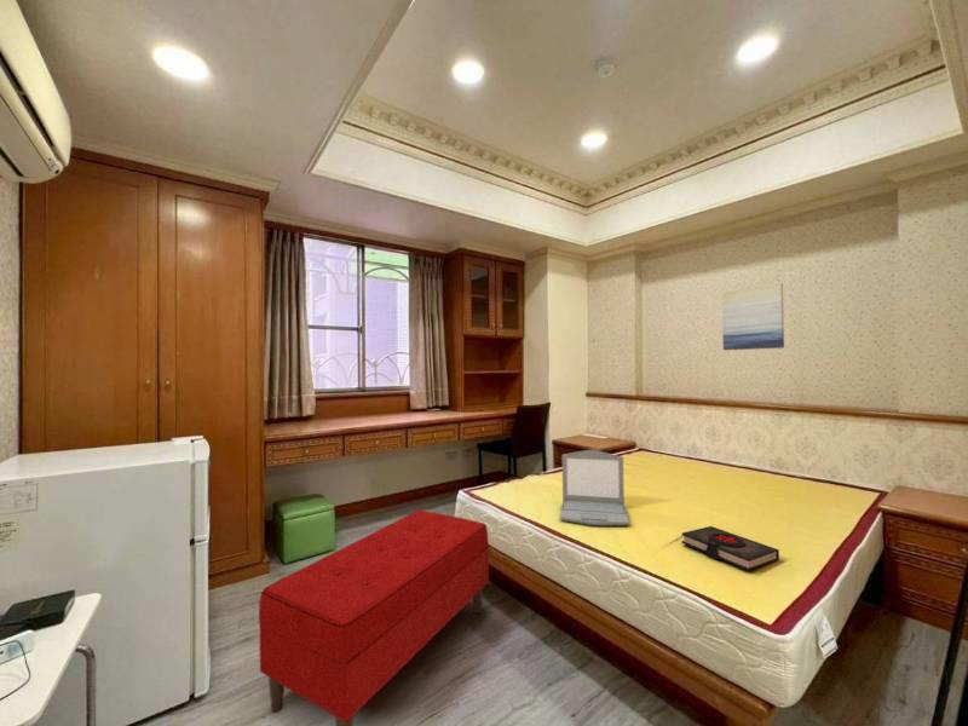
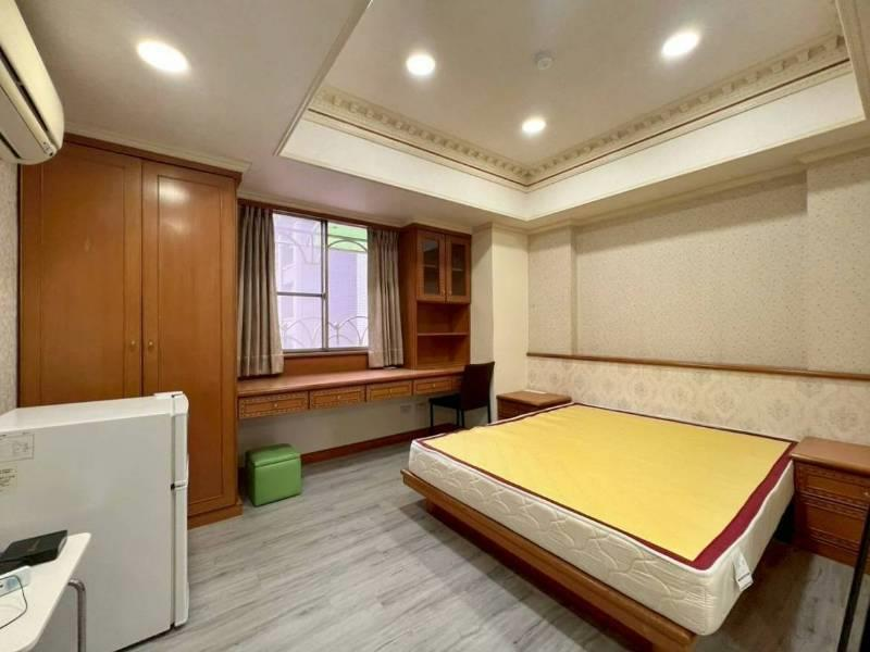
- wall art (751, 318)
- book (727, 543)
- bench (393, 600)
- laptop (593, 485)
